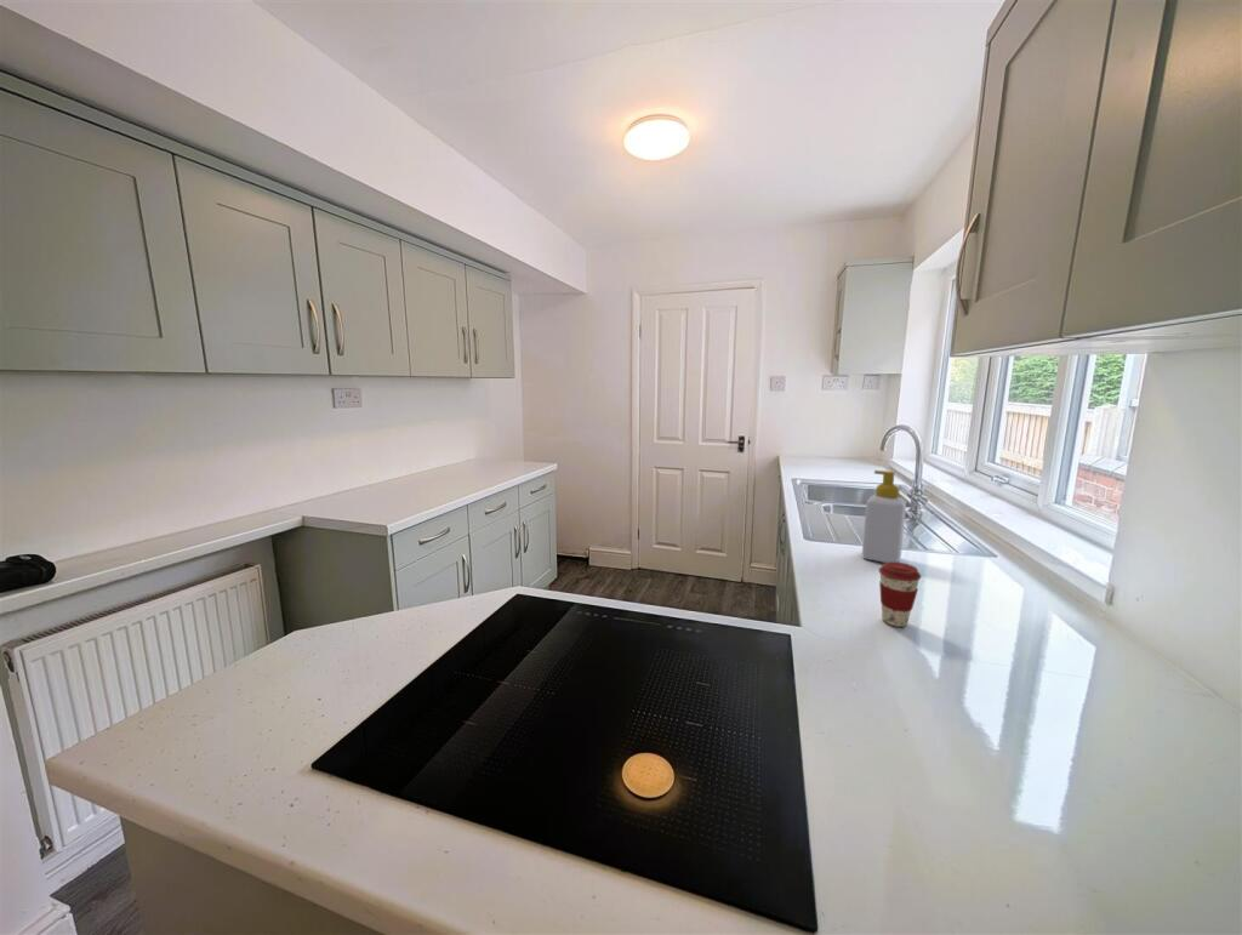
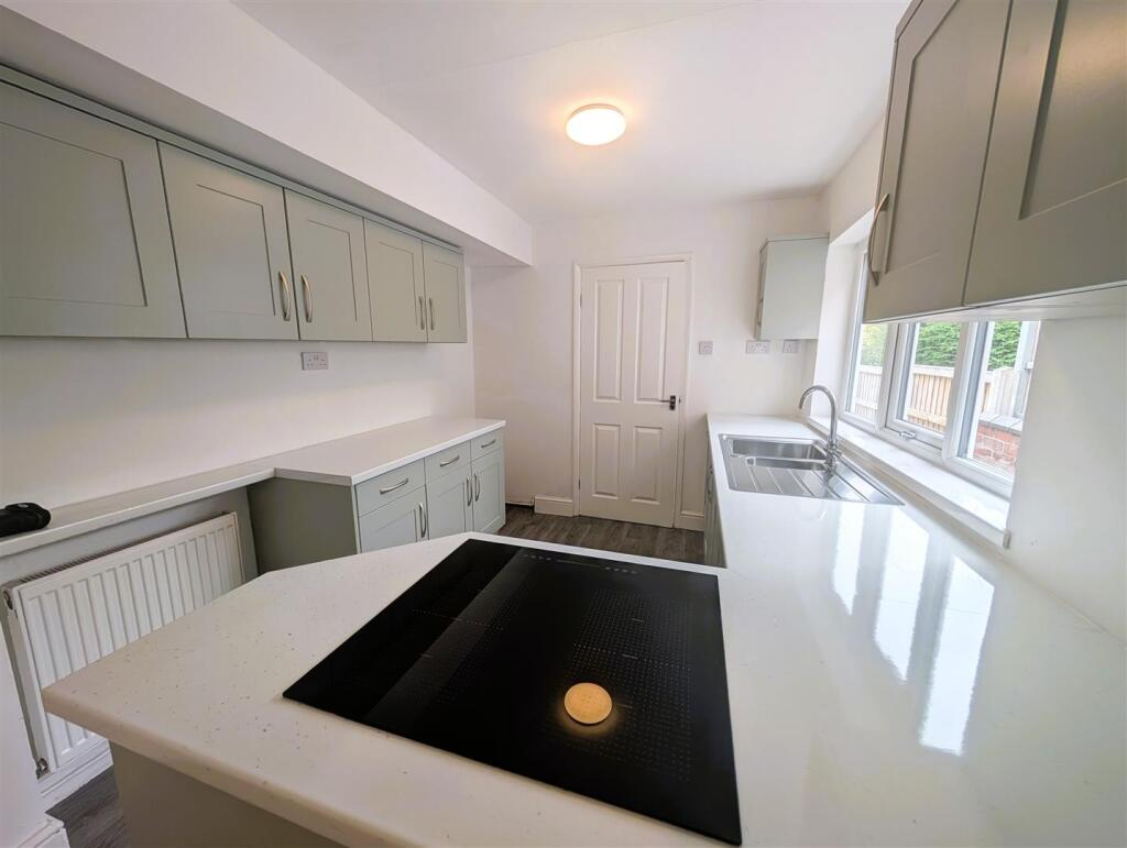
- coffee cup (896, 594)
- soap bottle (884, 515)
